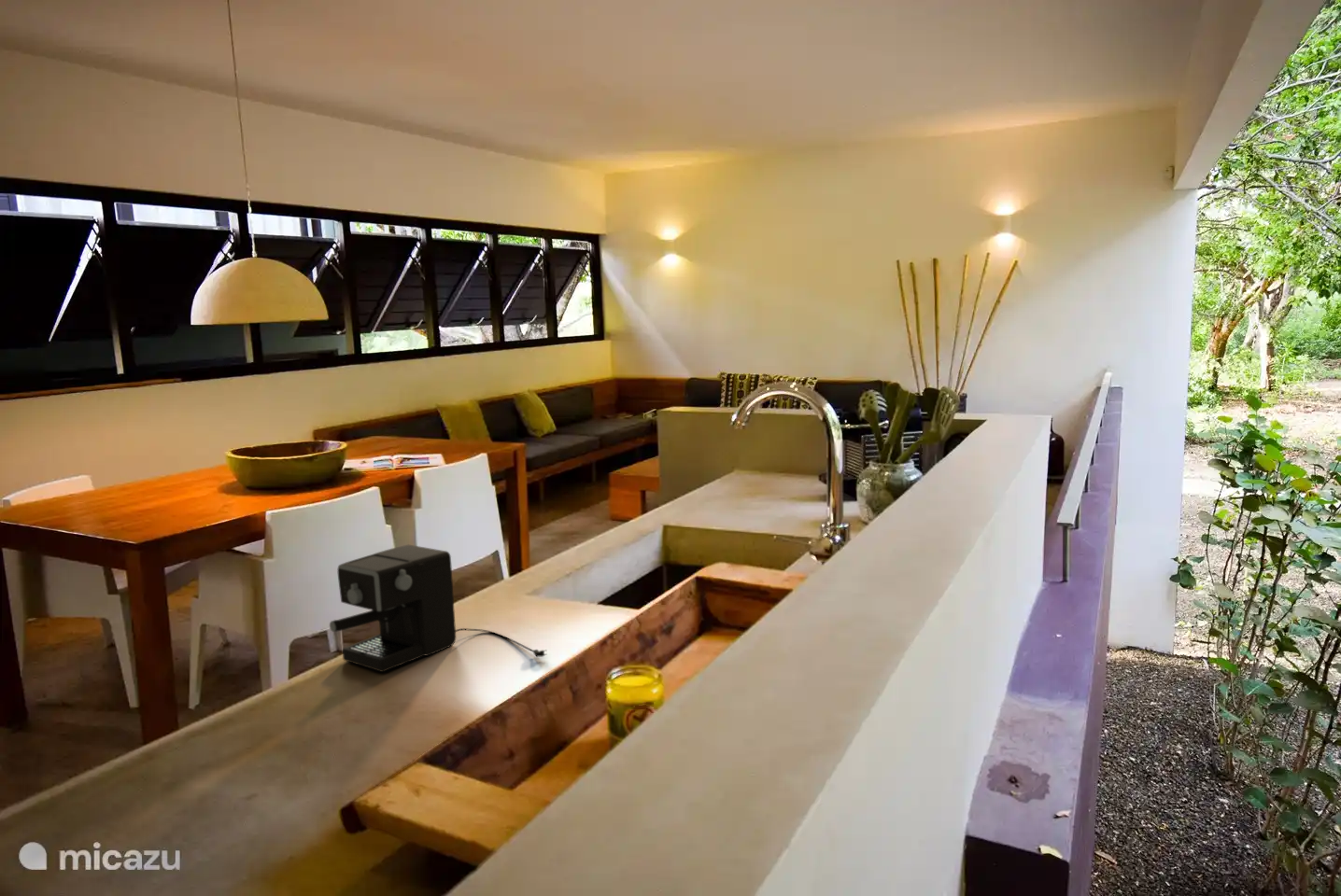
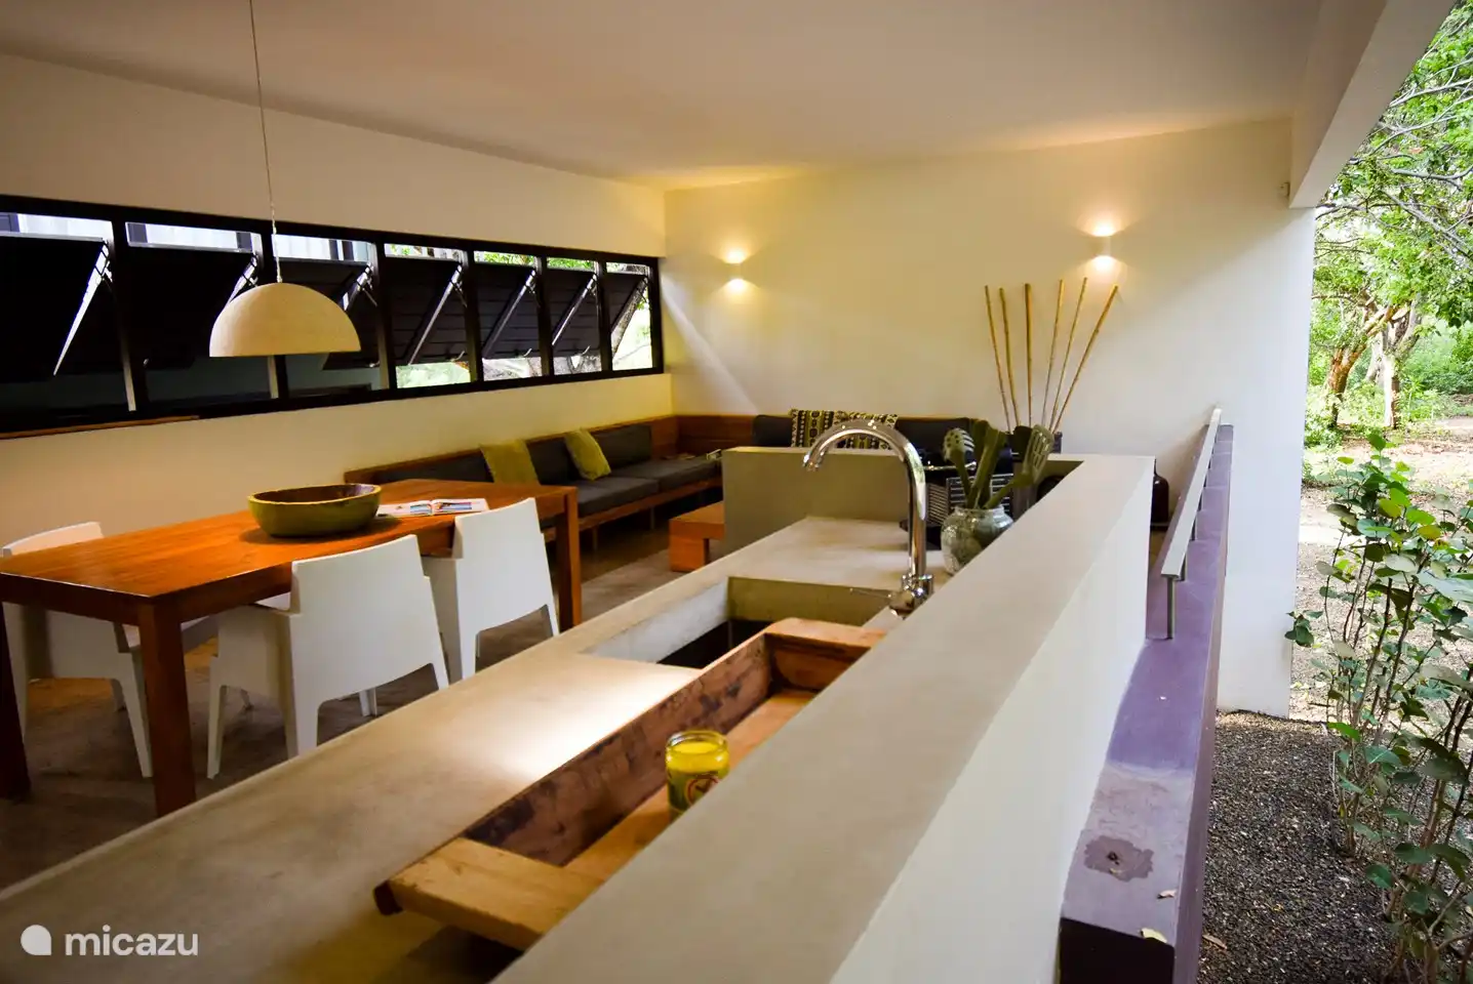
- coffee maker (436, 610)
